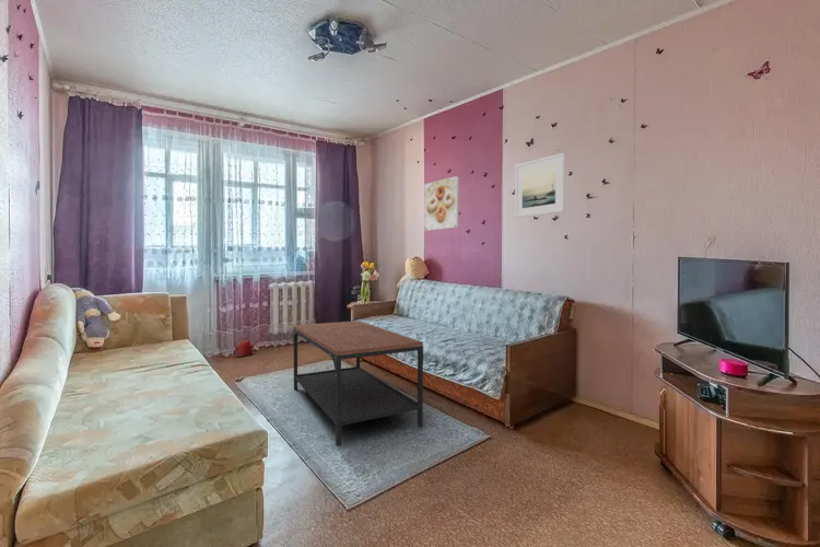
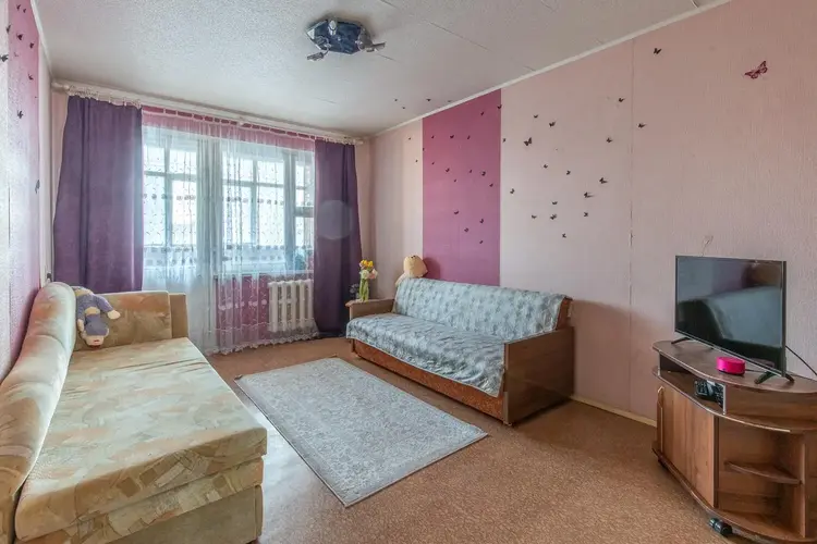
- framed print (538, 187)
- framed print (441, 205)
- coffee table (350, 370)
- watering can (248, 346)
